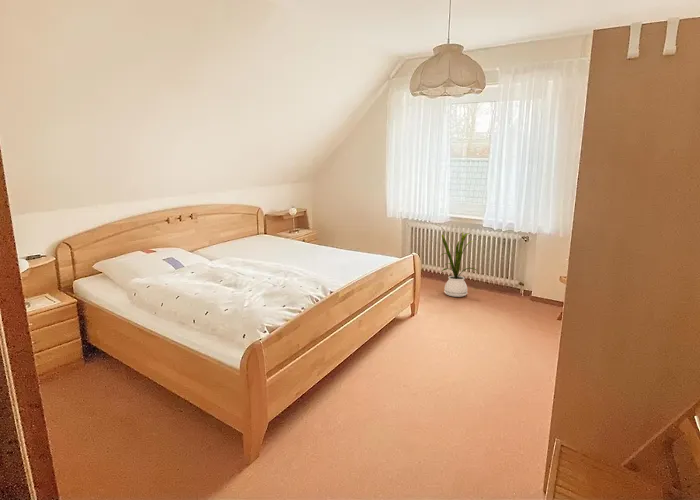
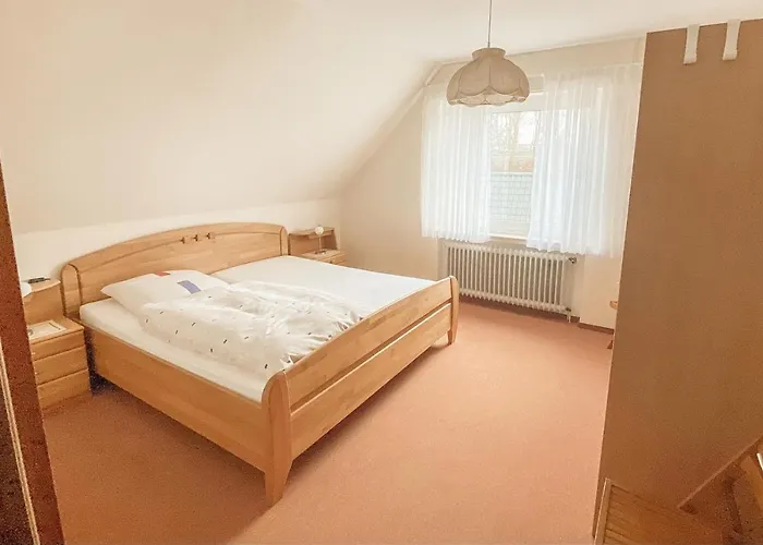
- house plant (454, 259)
